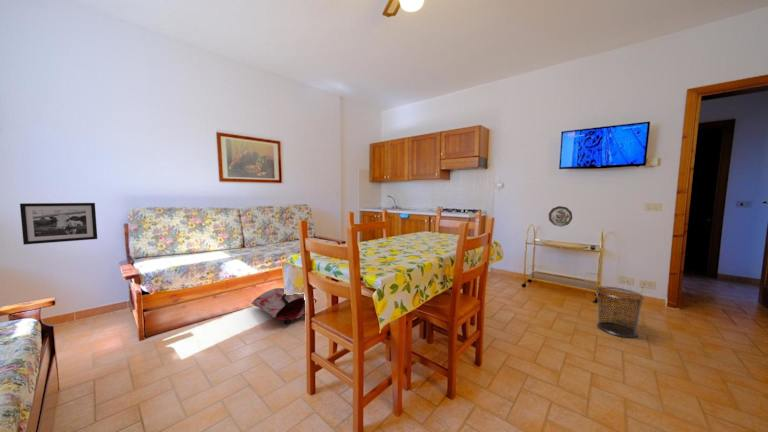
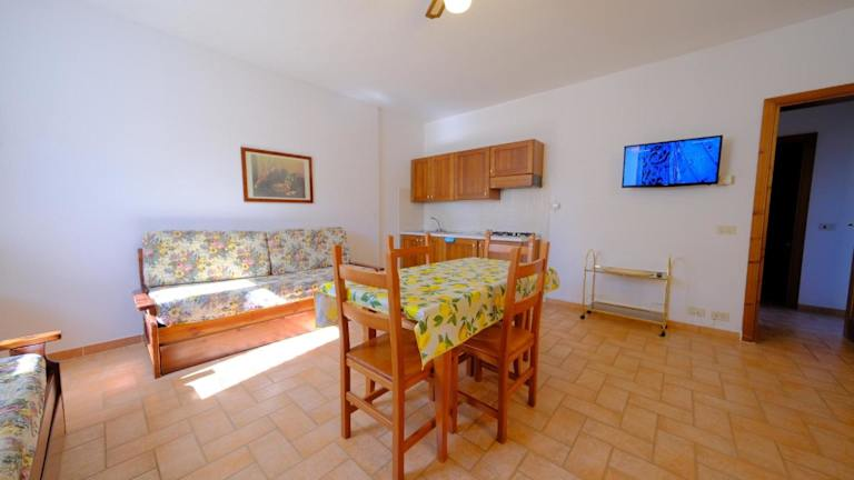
- picture frame (61, 222)
- decorative plate (560, 216)
- bag (283, 300)
- waste bin (618, 311)
